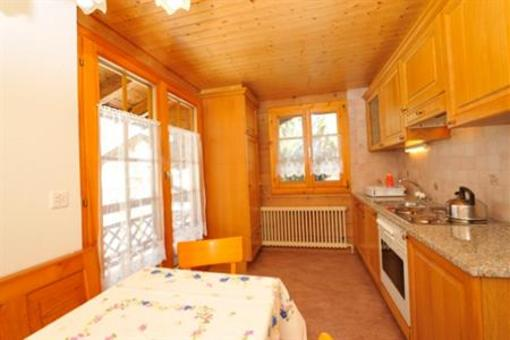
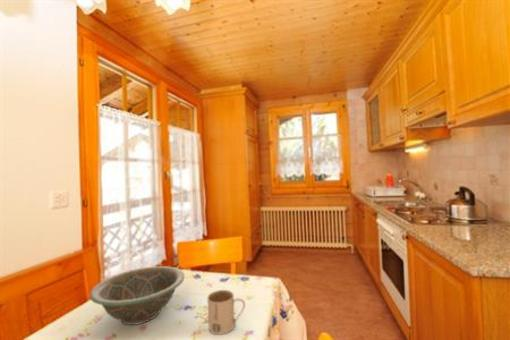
+ decorative bowl (140, 297)
+ mug (226, 311)
